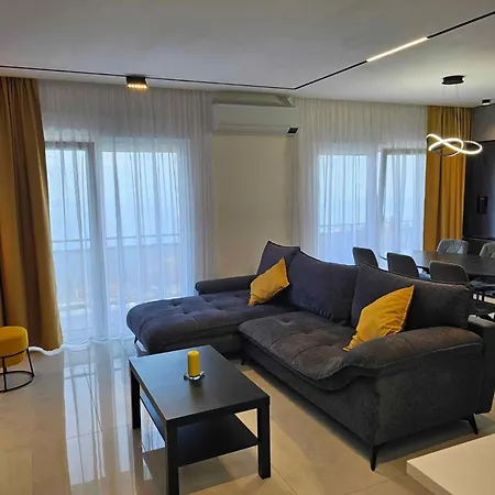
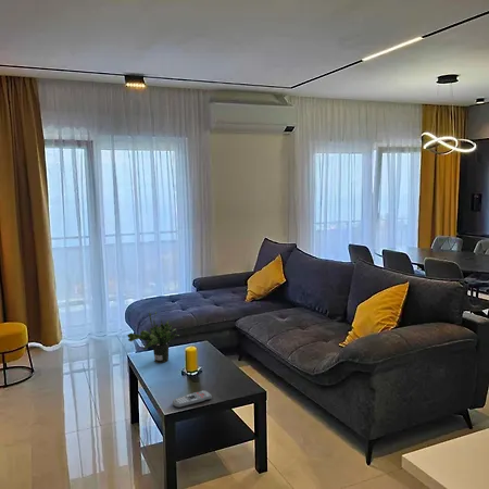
+ remote control (191, 399)
+ potted plant (152, 337)
